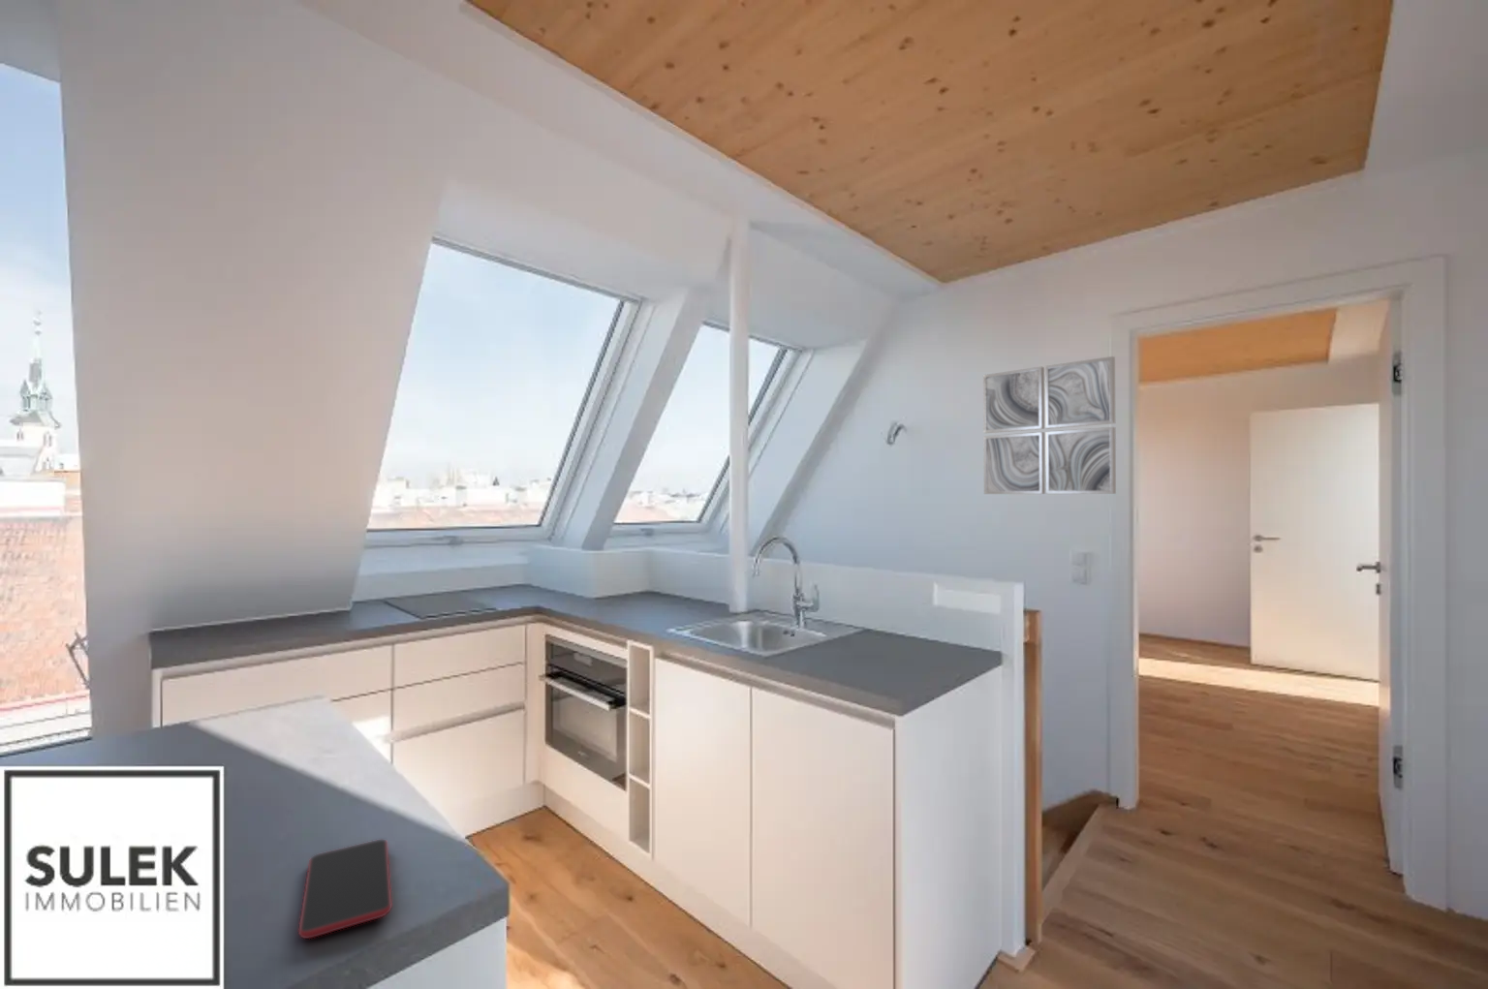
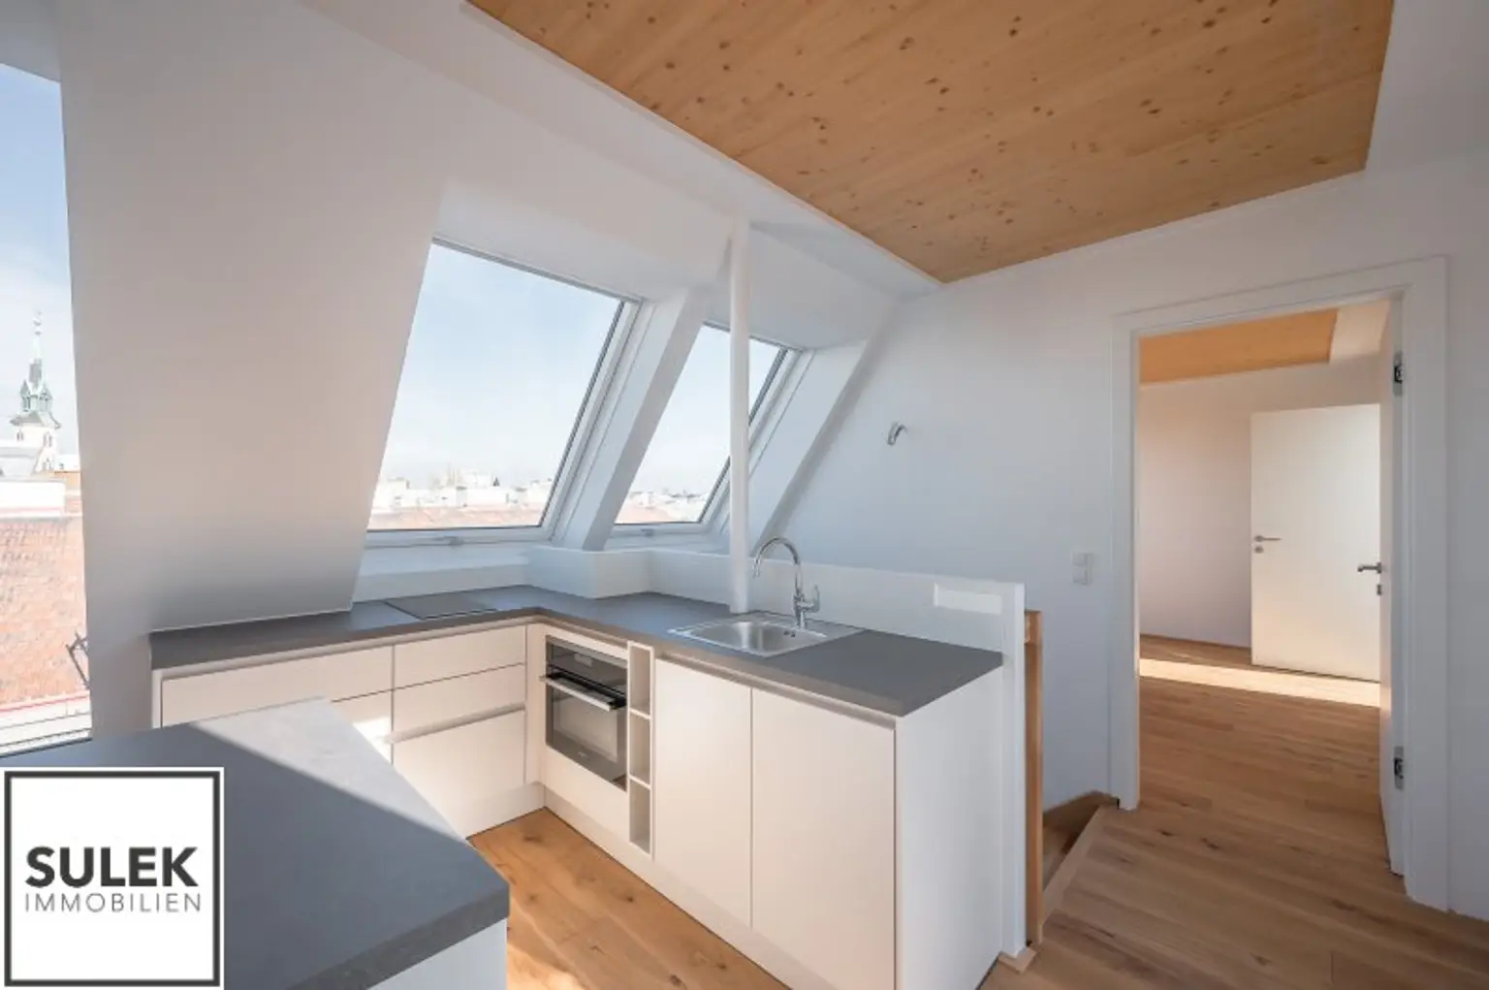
- wall art (1043, 428)
- smartphone (348, 883)
